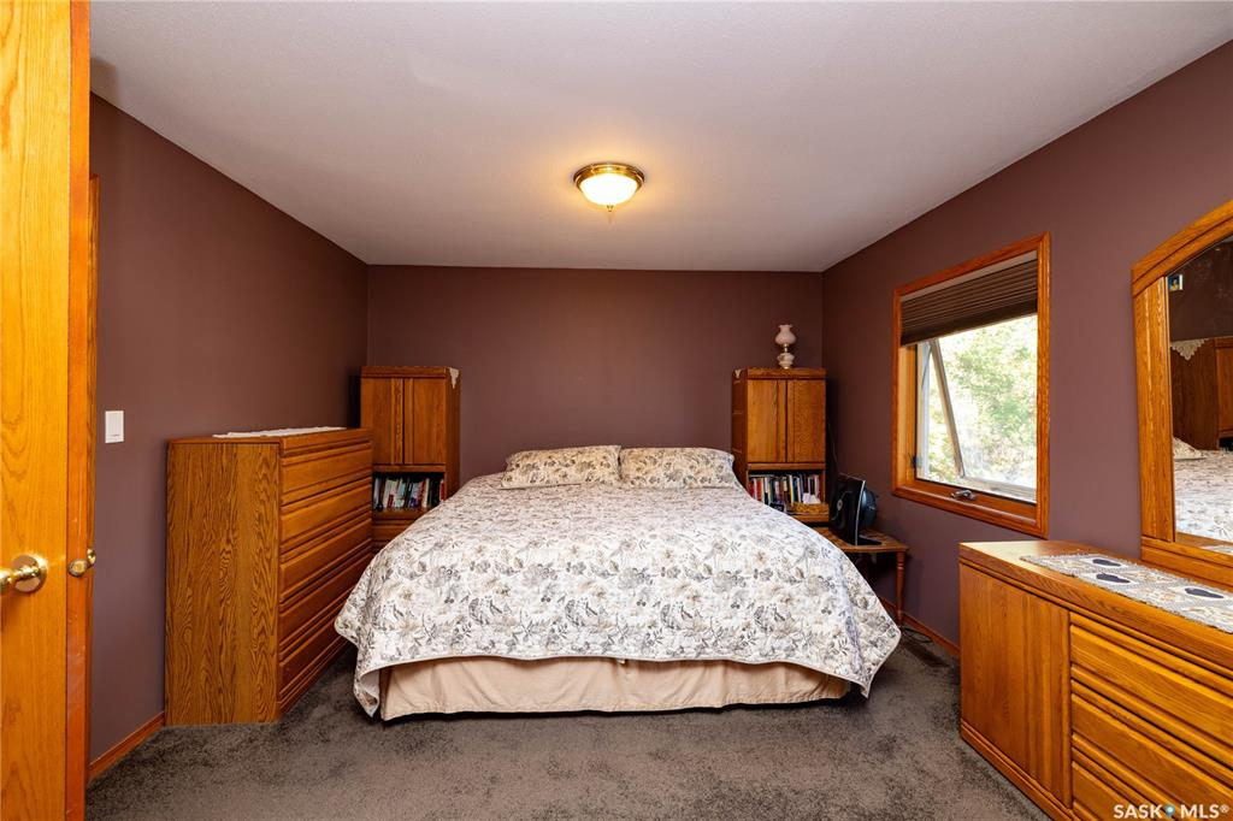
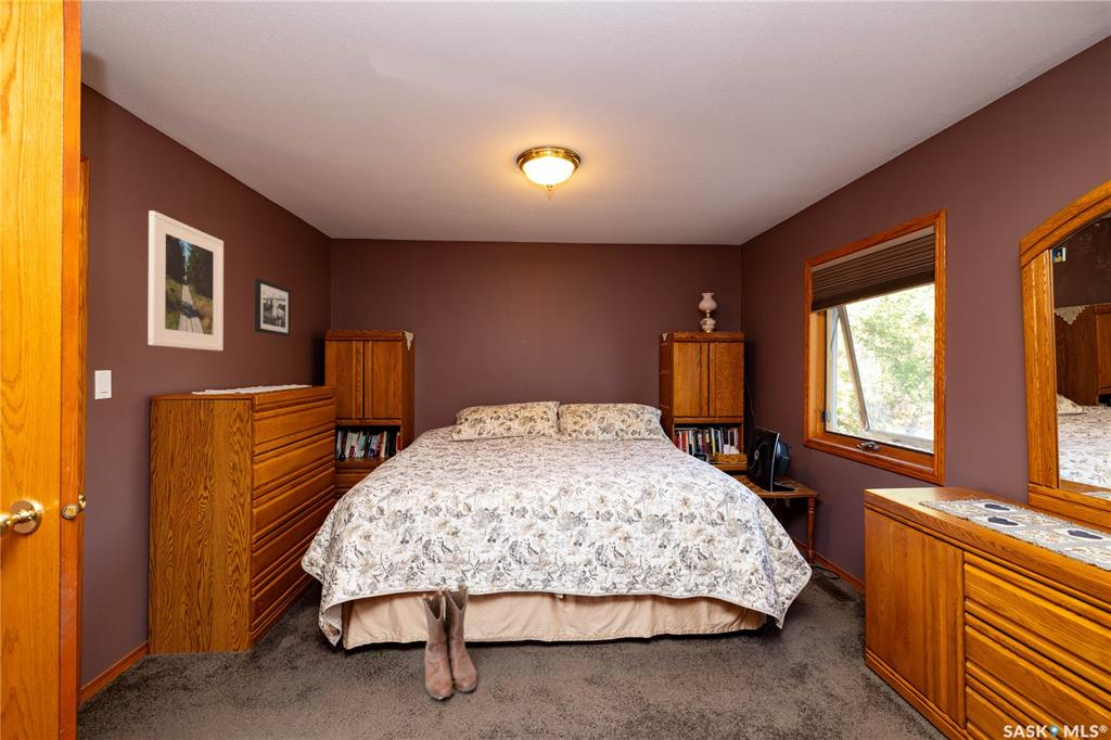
+ boots (449, 635)
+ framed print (189, 288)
+ picture frame (273, 309)
